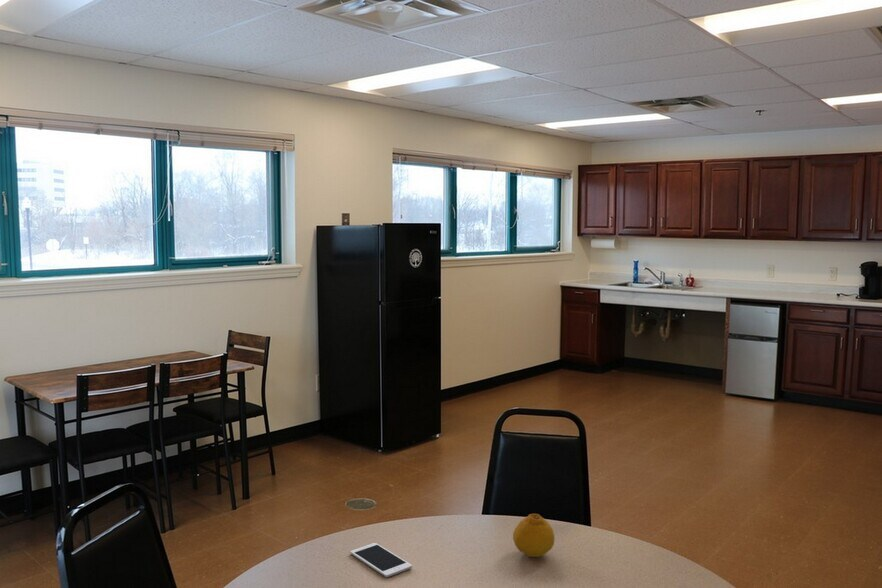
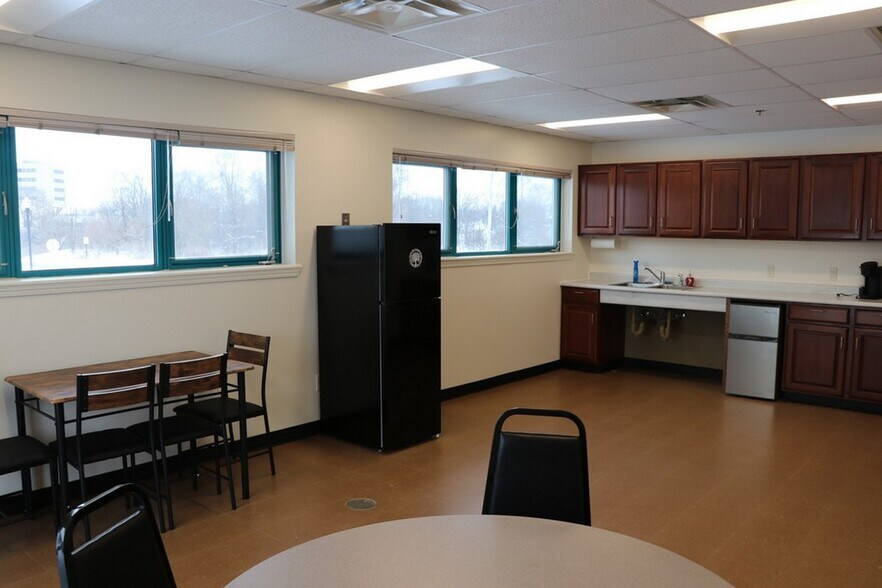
- fruit (533, 534)
- cell phone (380, 559)
